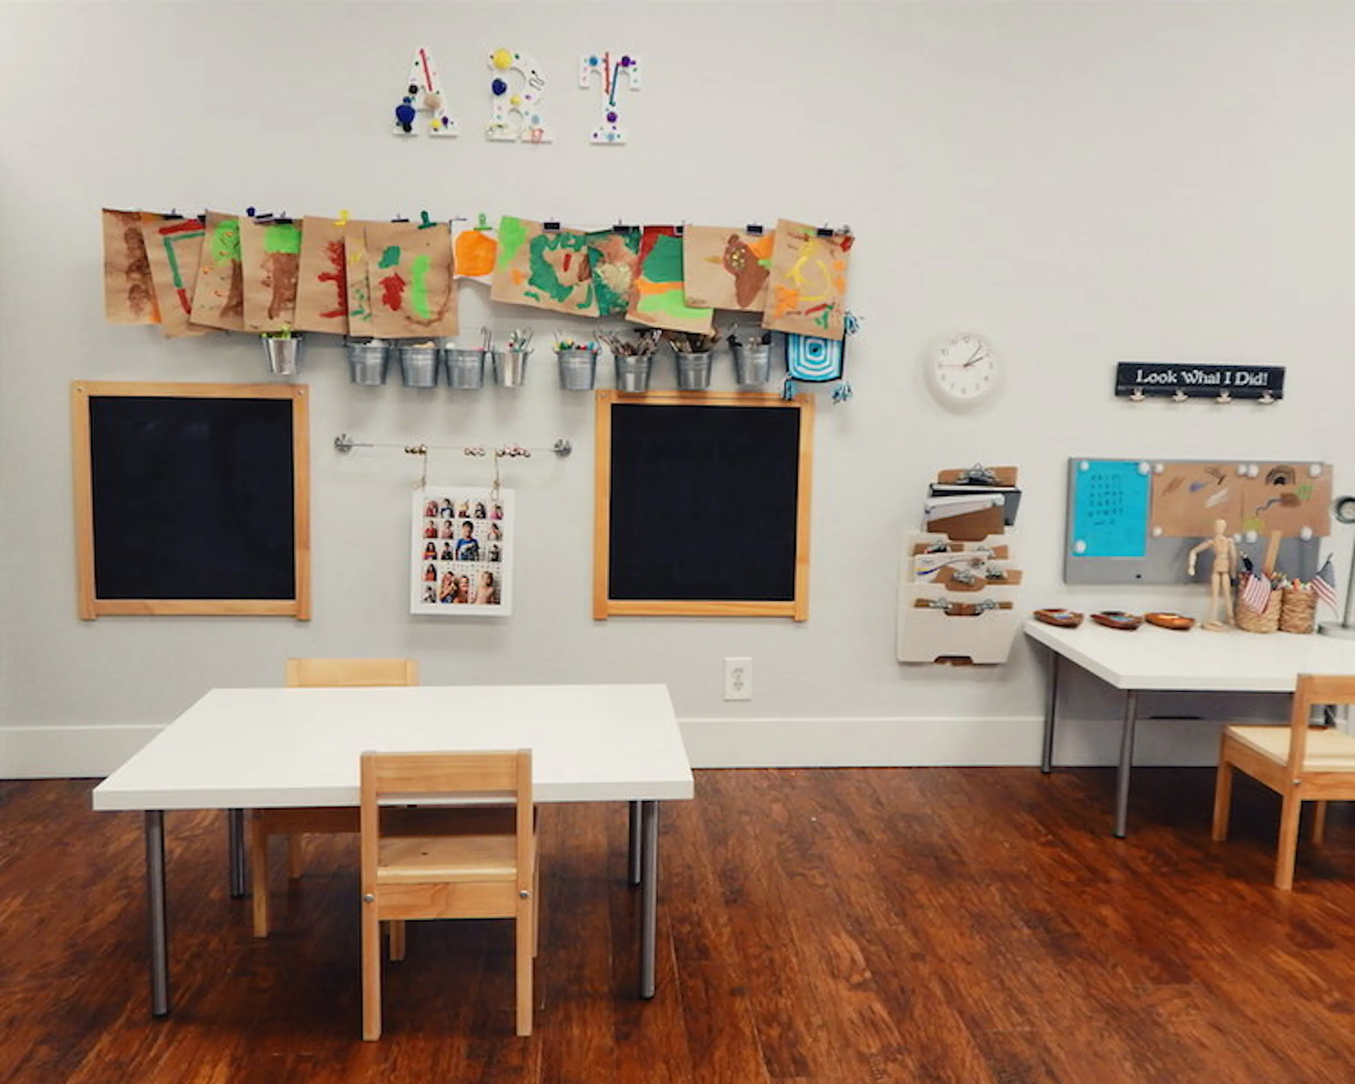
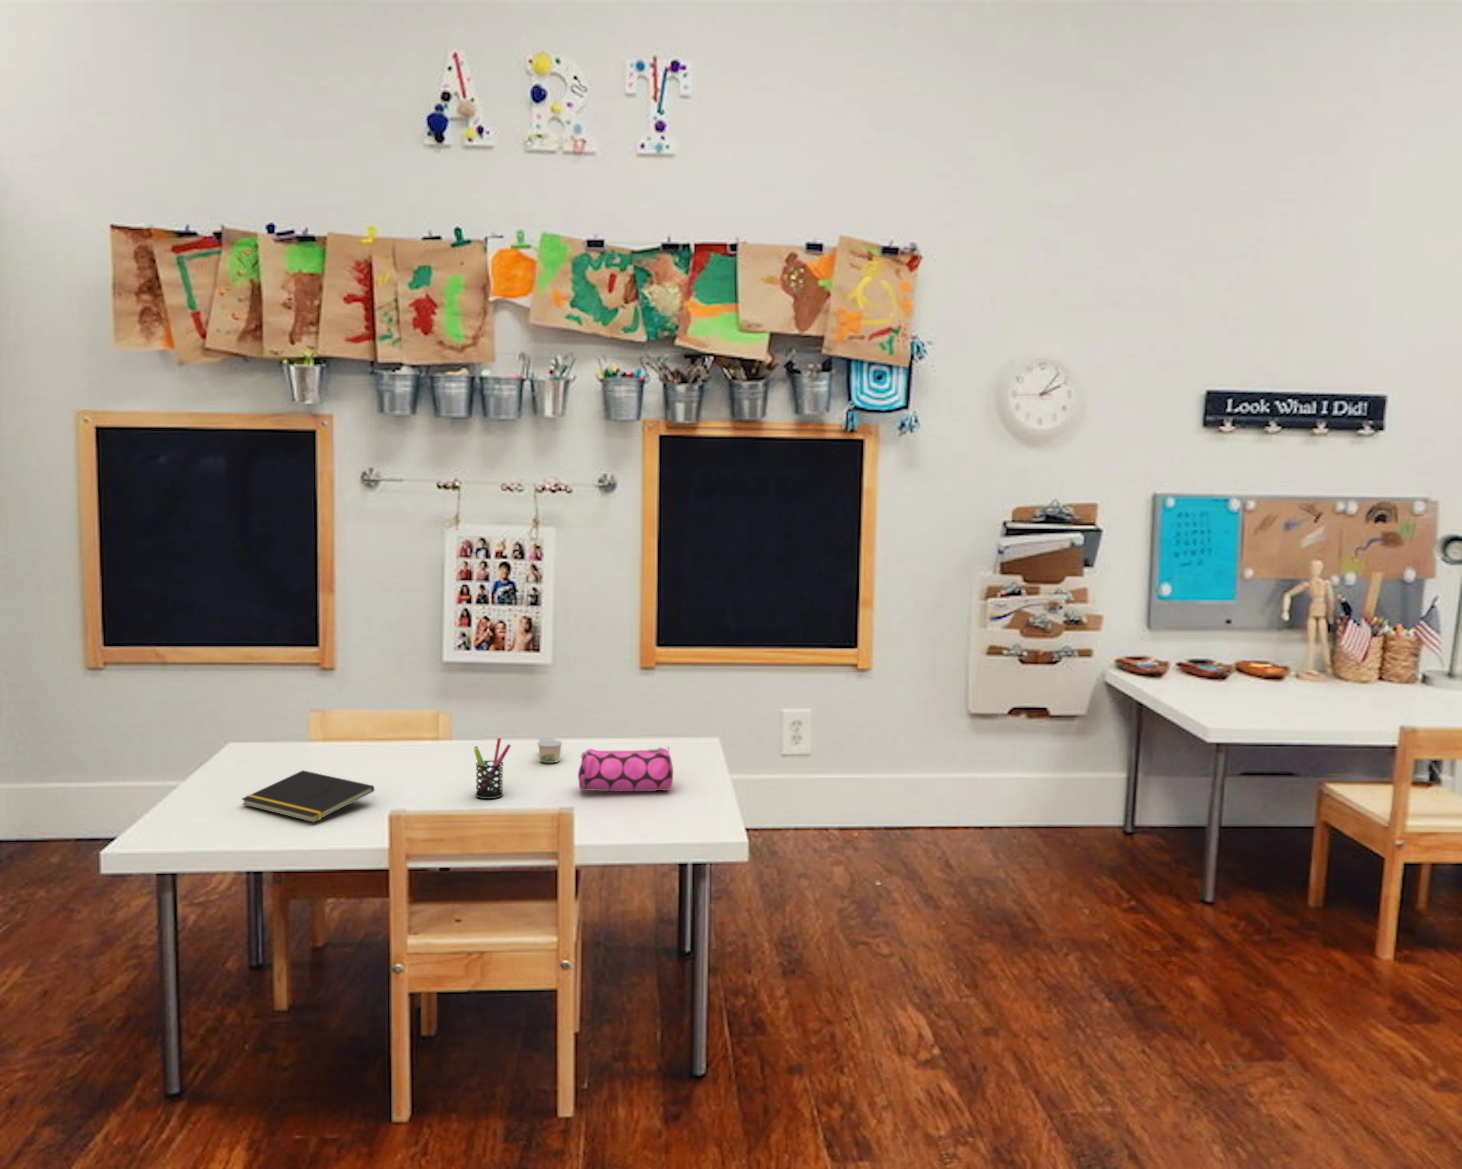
+ pencil case (625, 768)
+ pen holder (488, 767)
+ paper cup (548, 749)
+ notepad (308, 794)
